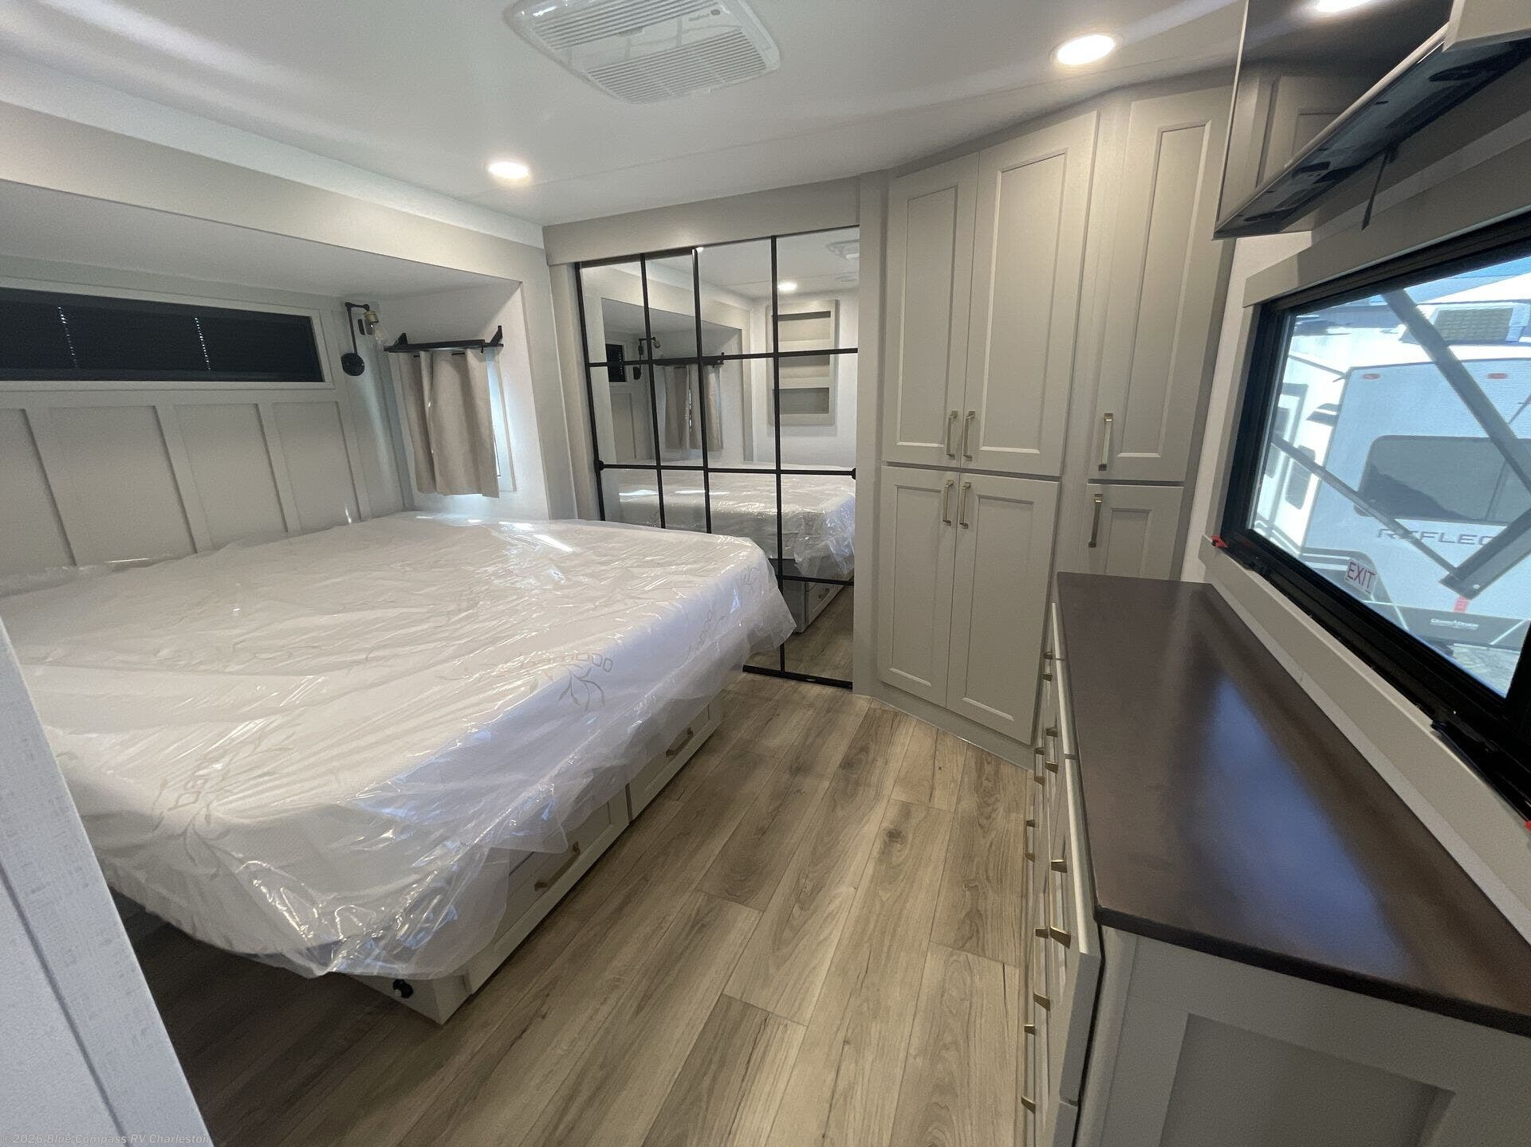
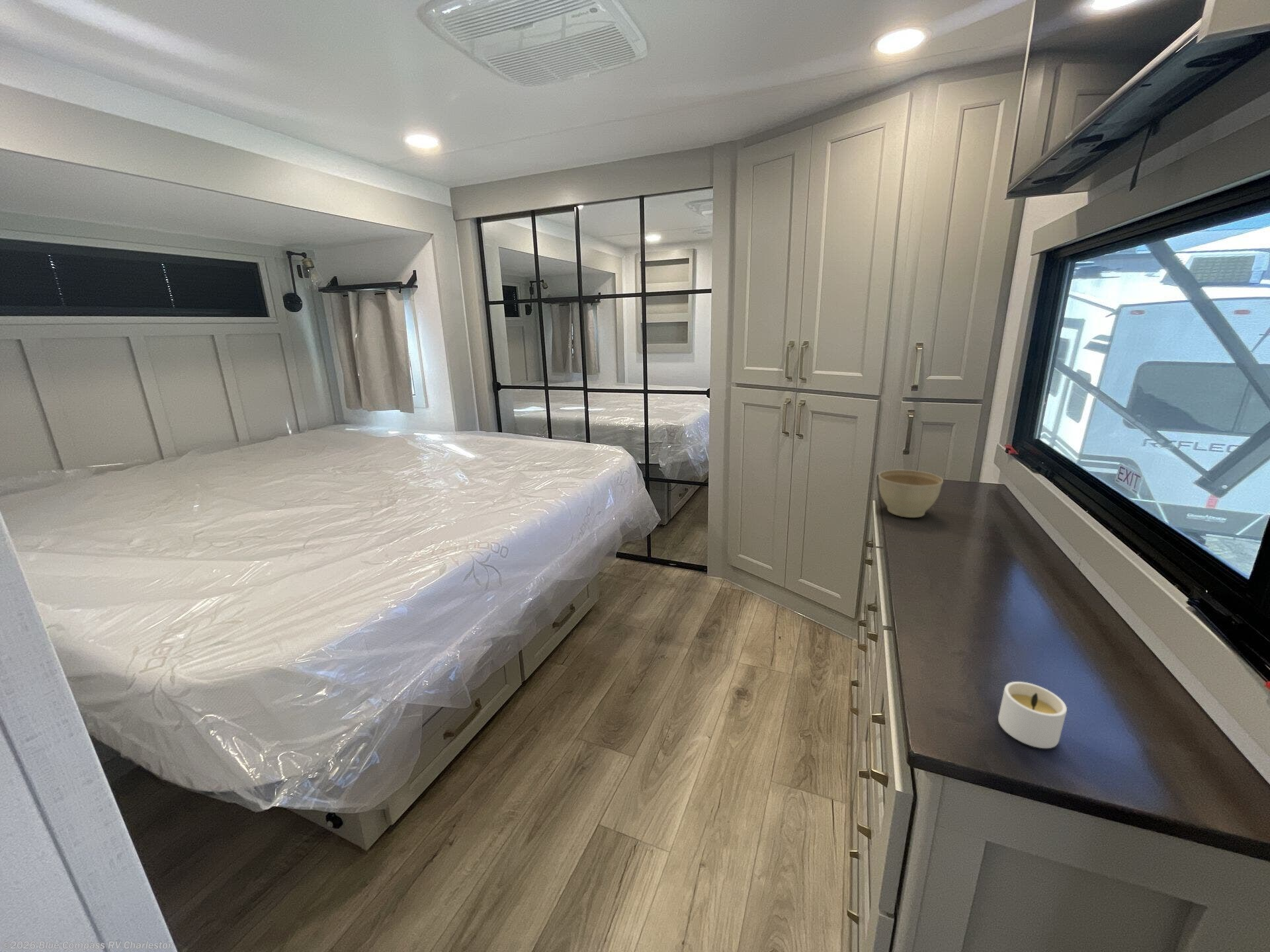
+ planter bowl (908, 495)
+ candle (1027, 703)
